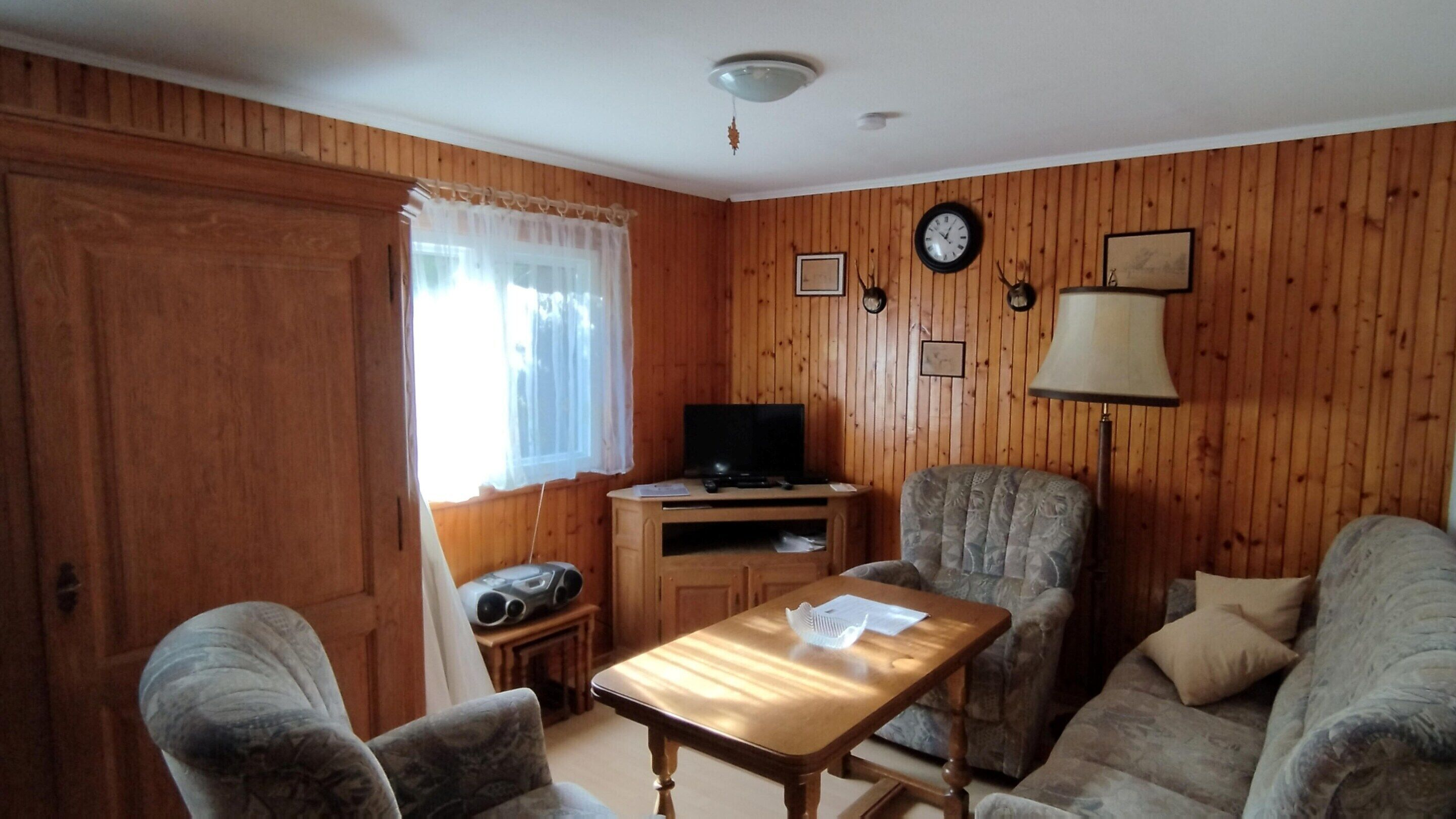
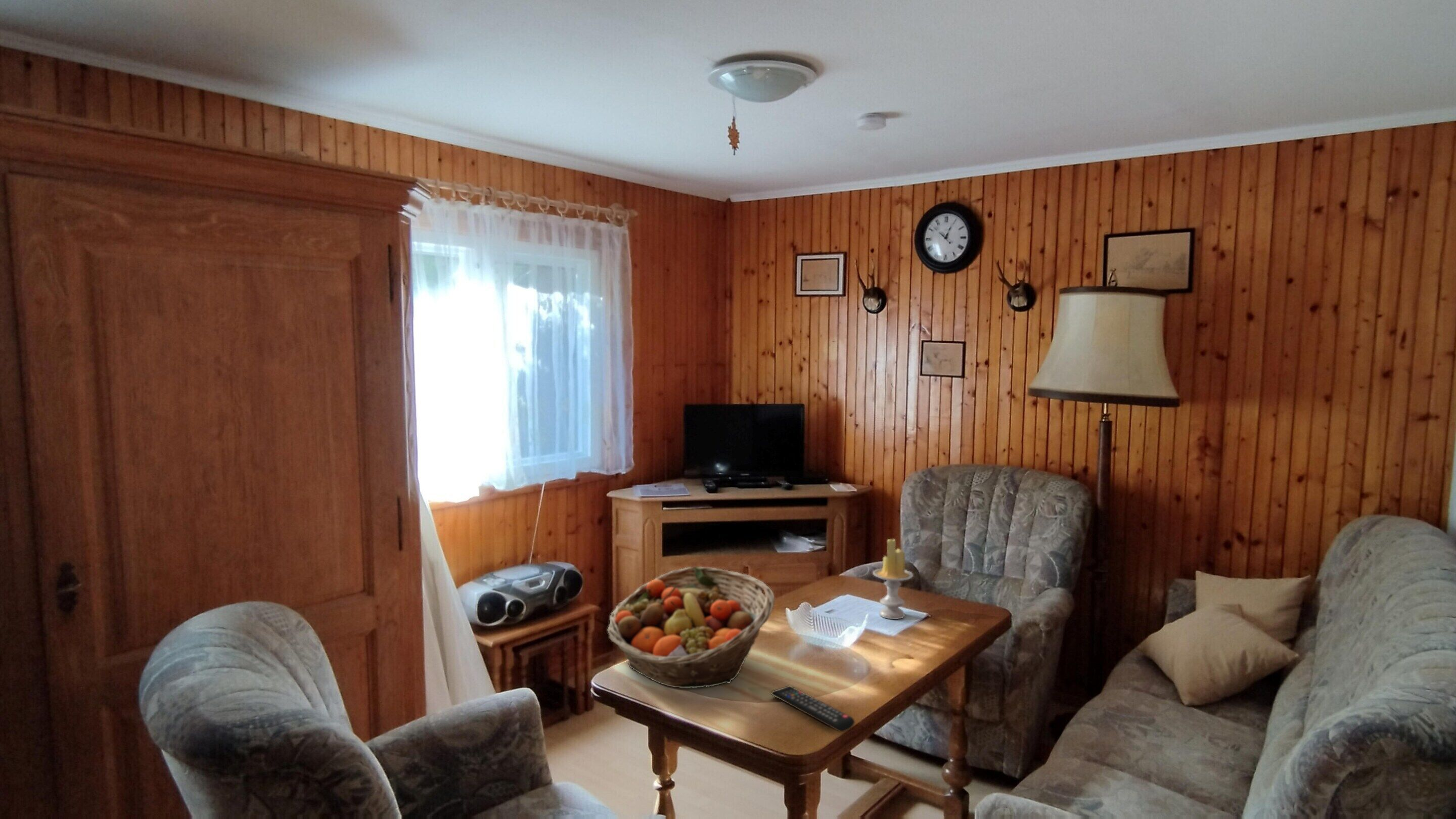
+ candle (892, 576)
+ remote control (811, 707)
+ fruit basket (690, 624)
